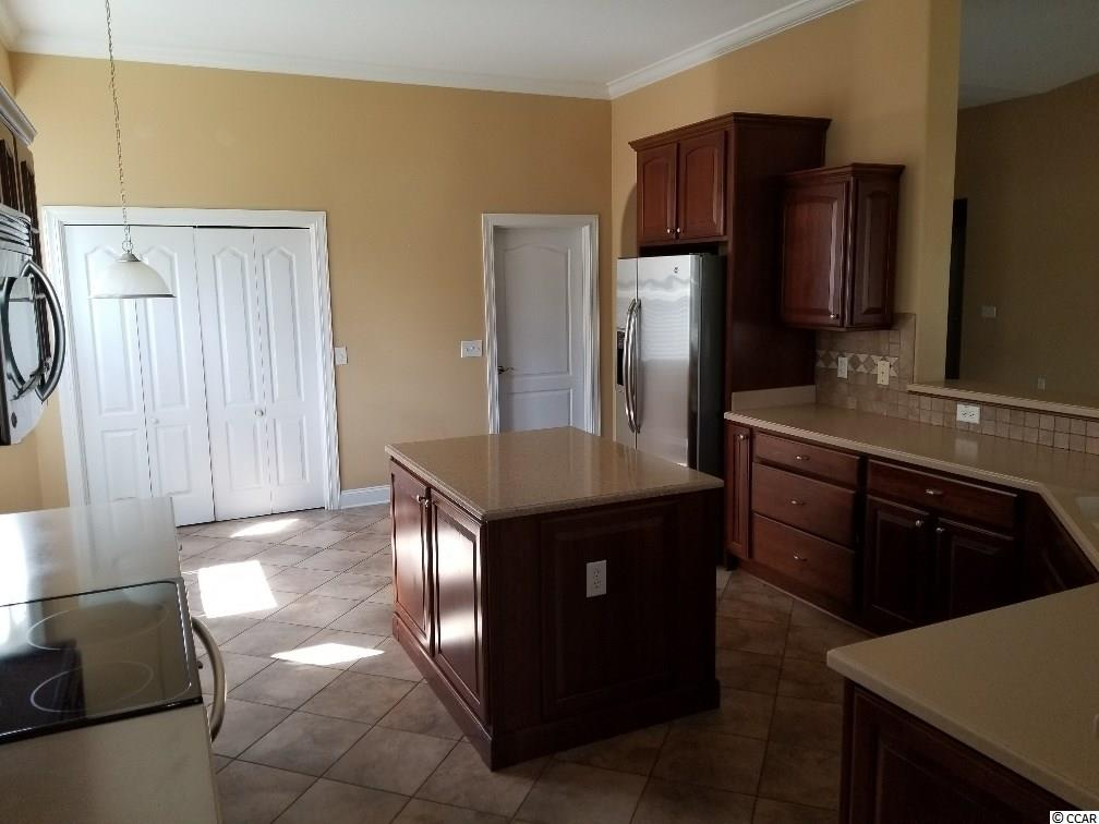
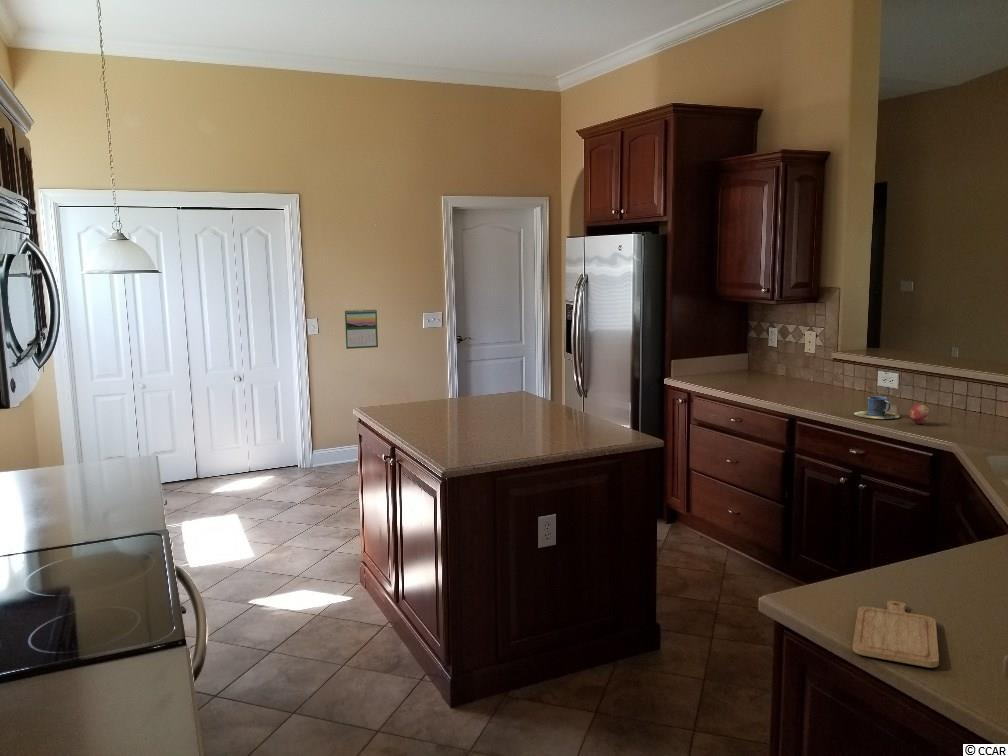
+ fruit (918, 414)
+ cup (876, 406)
+ chopping board (895, 628)
+ calendar (361, 328)
